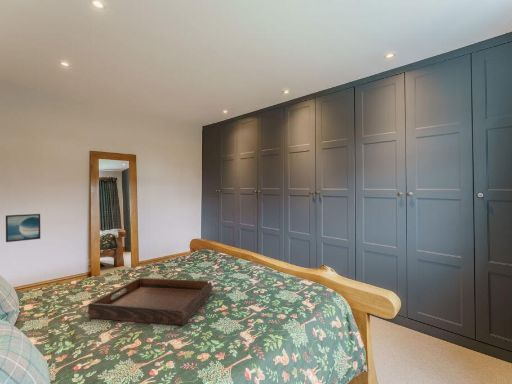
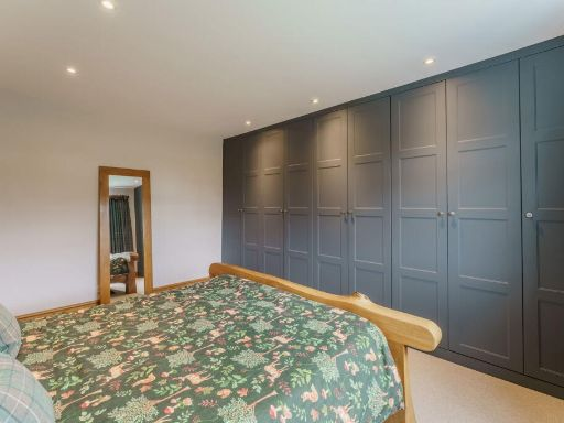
- serving tray (157, 297)
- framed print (23, 227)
